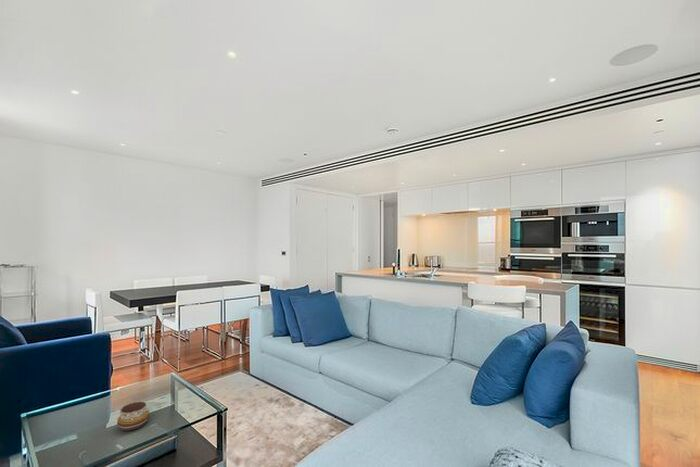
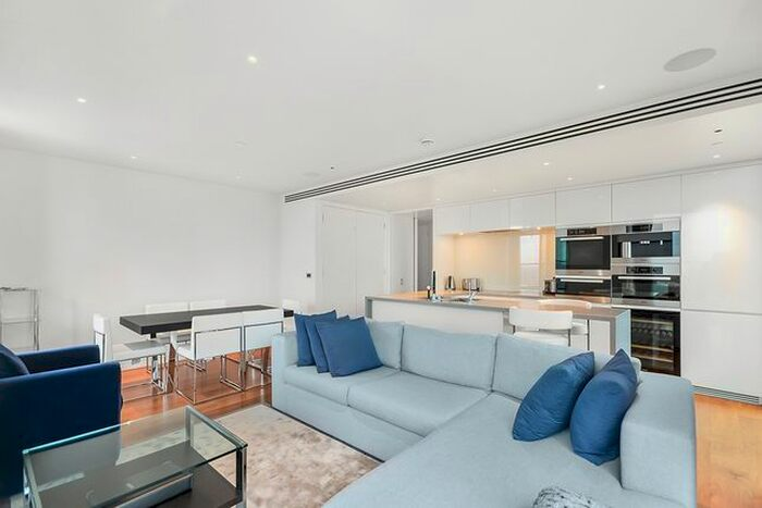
- decorative bowl (133, 416)
